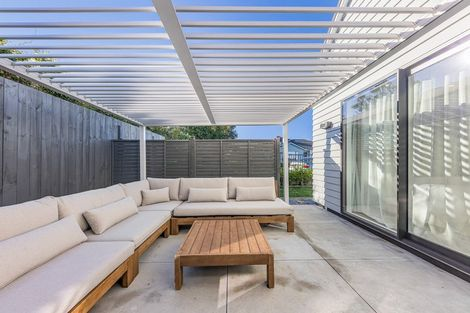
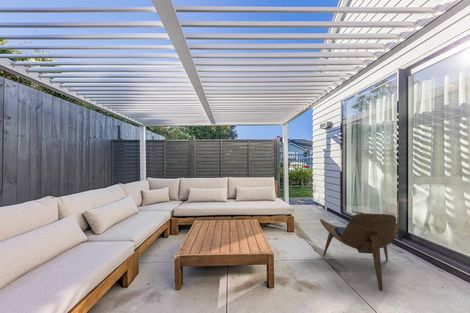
+ lounge chair (364, 238)
